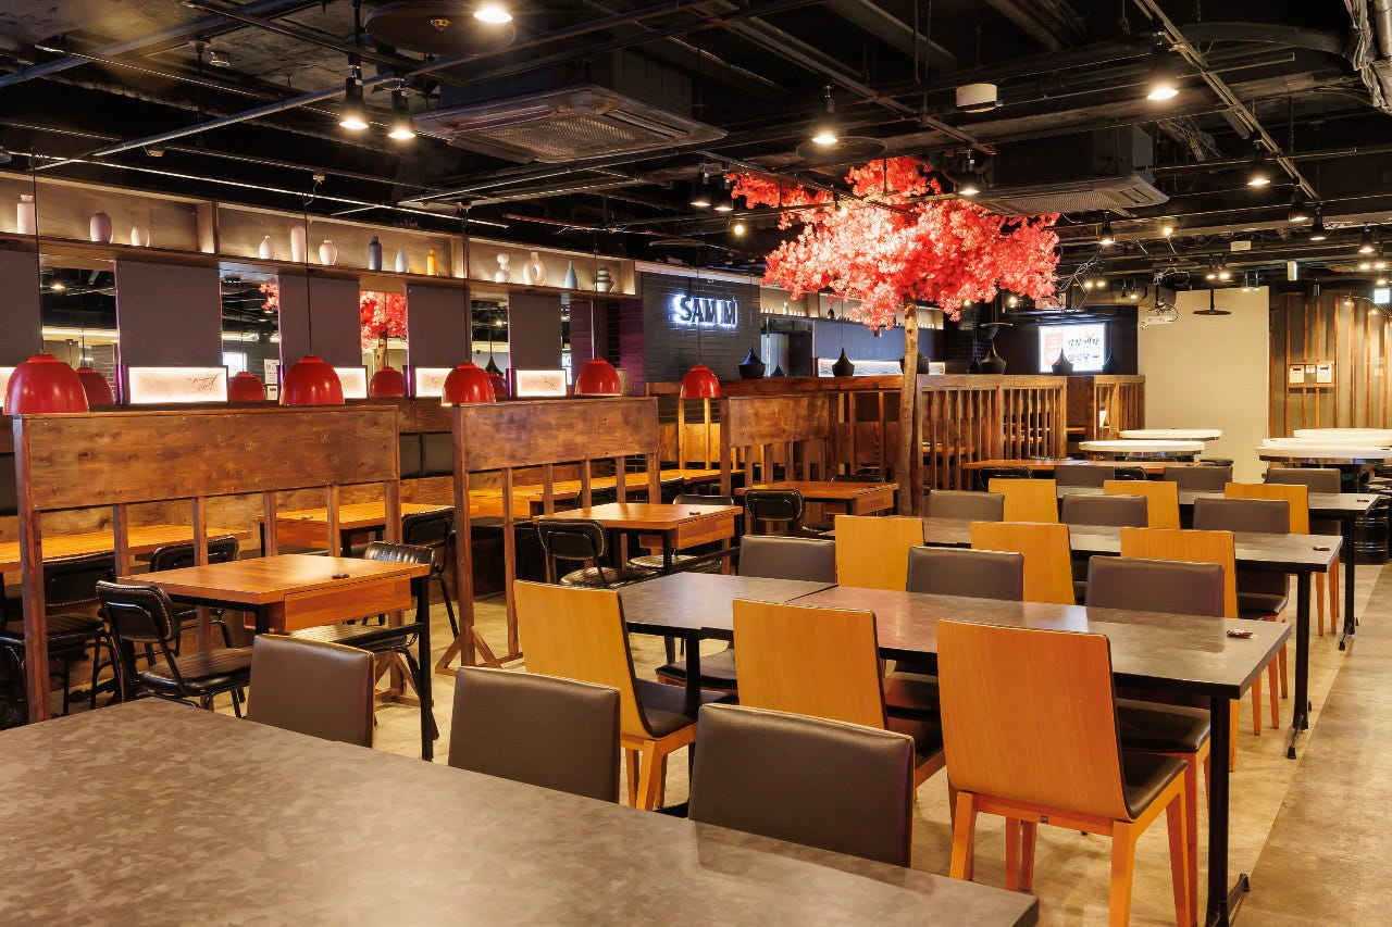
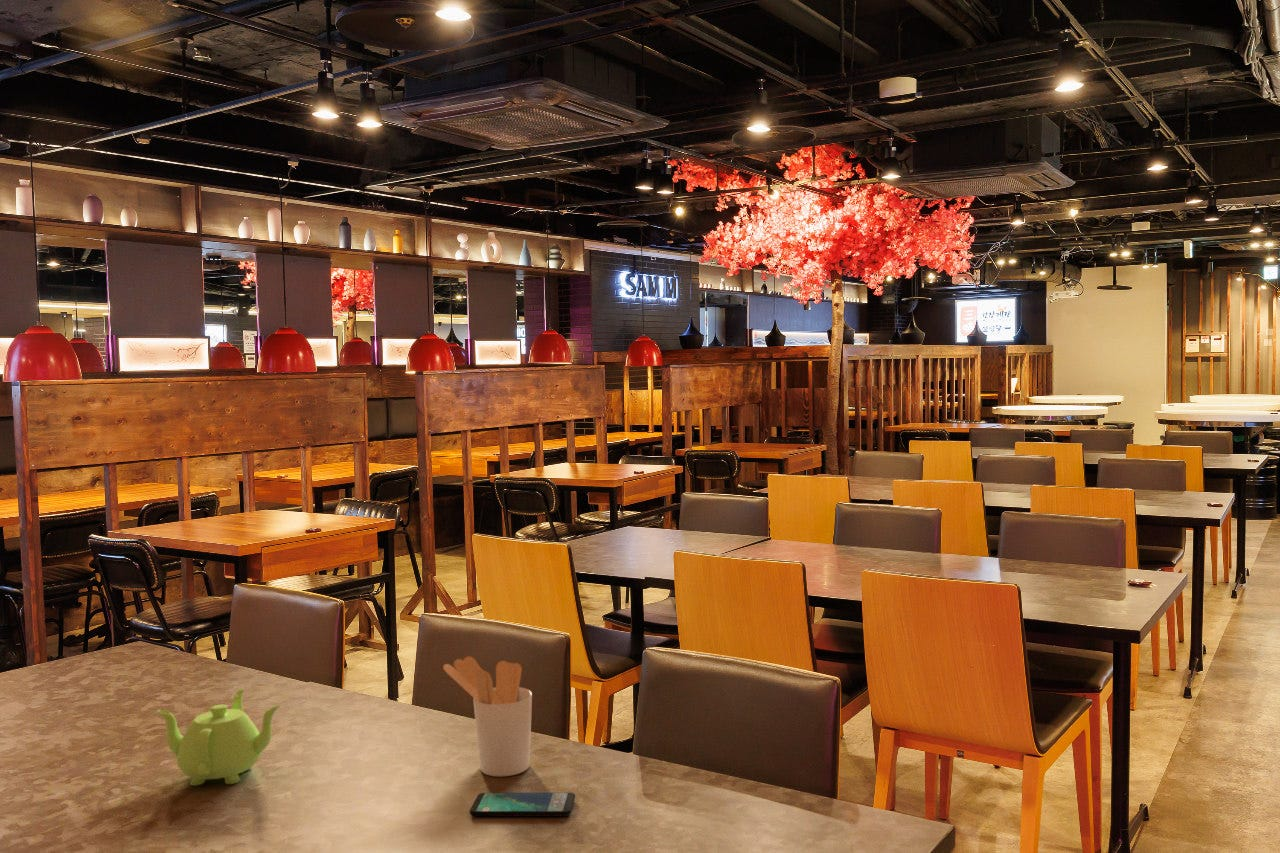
+ utensil holder (489, 712)
+ teapot (221, 739)
+ smartphone (523, 804)
